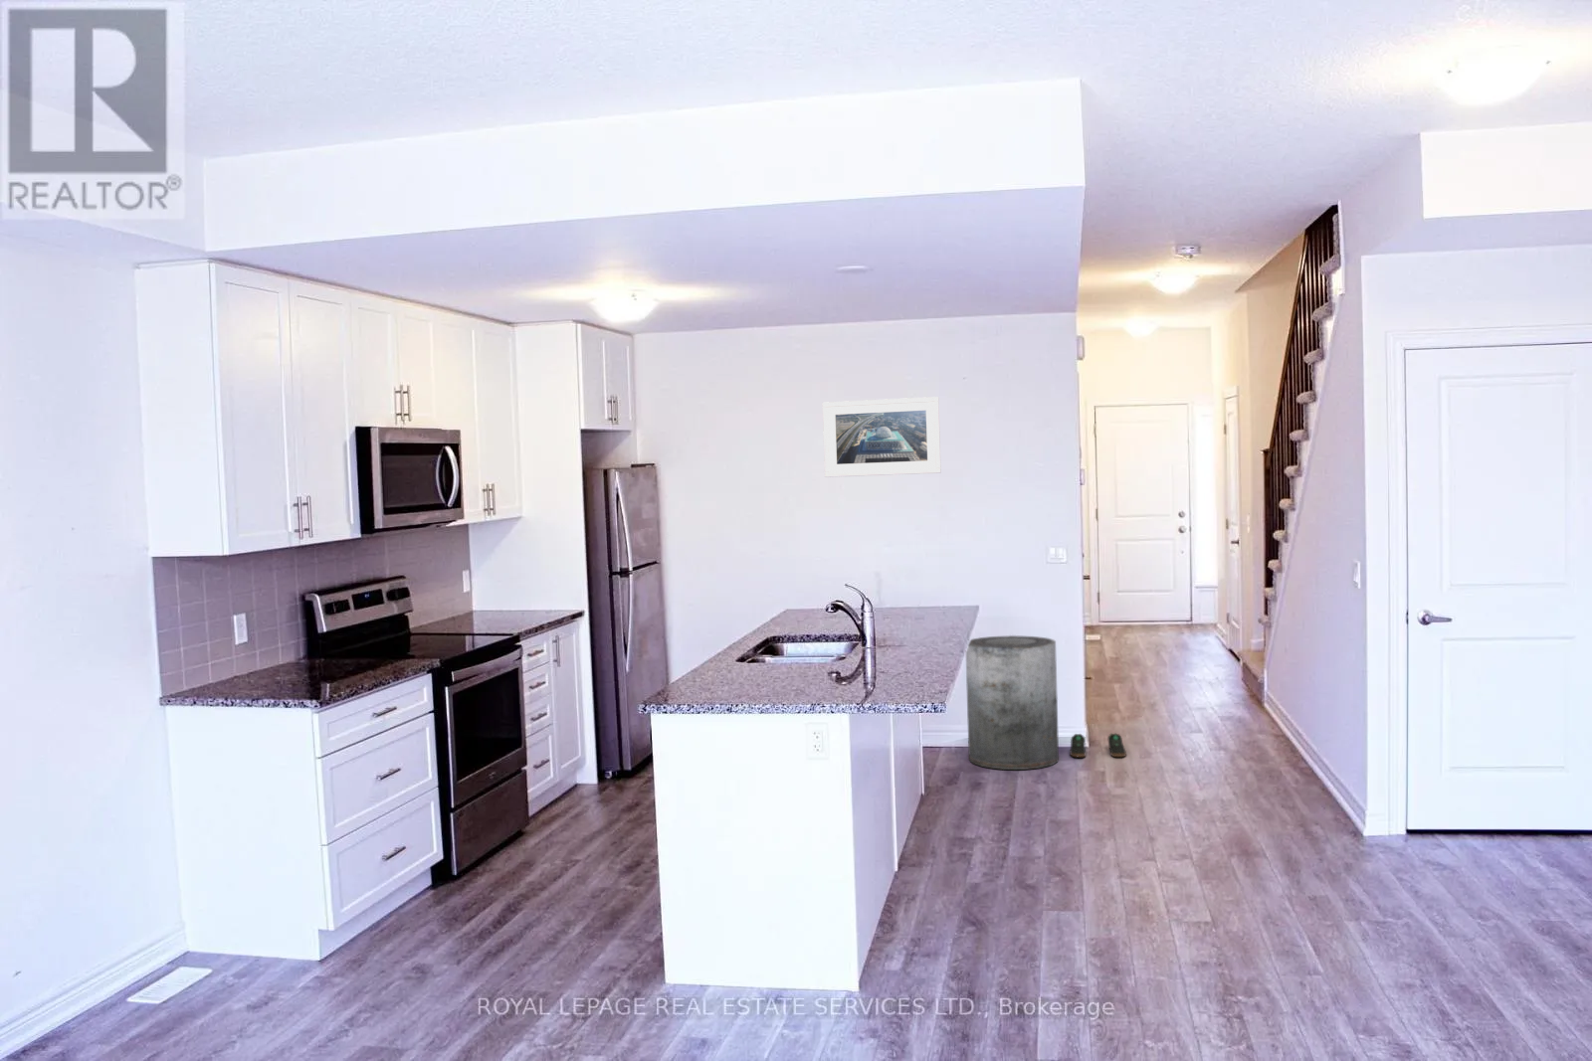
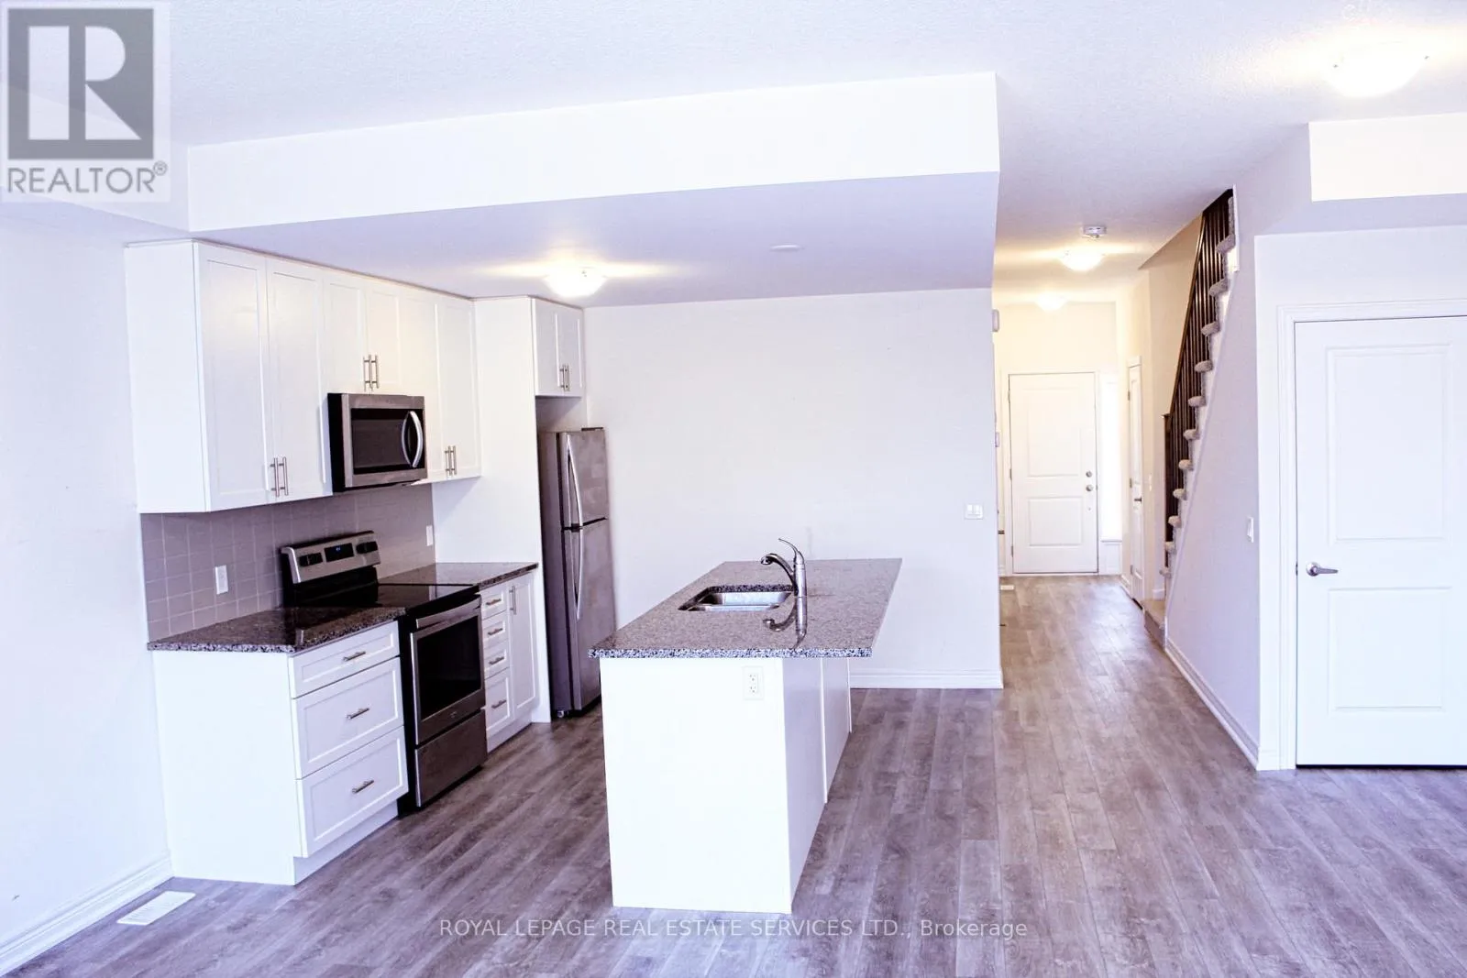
- trash can (1010, 700)
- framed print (880, 437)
- shoe (1109, 744)
